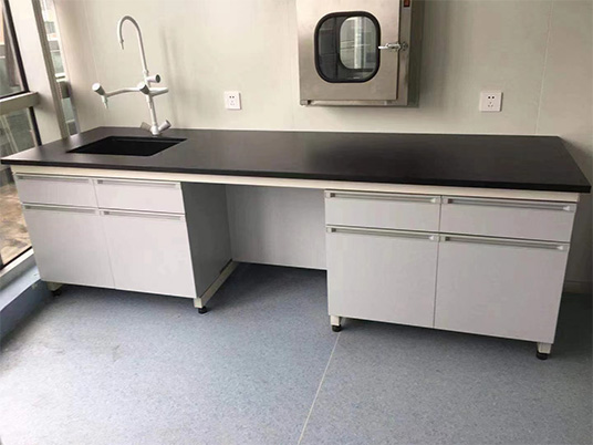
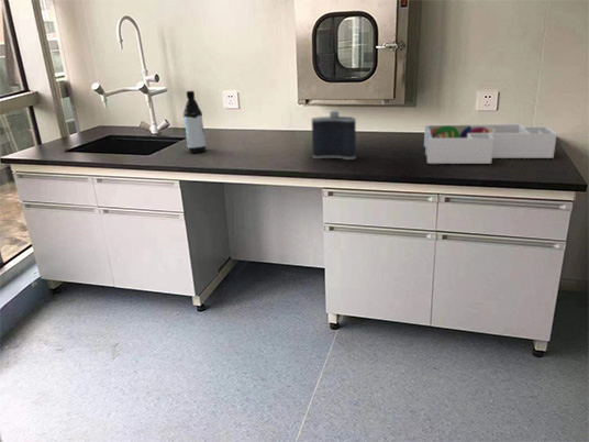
+ flask (334, 134)
+ water bottle (193, 121)
+ desk organizer (487, 143)
